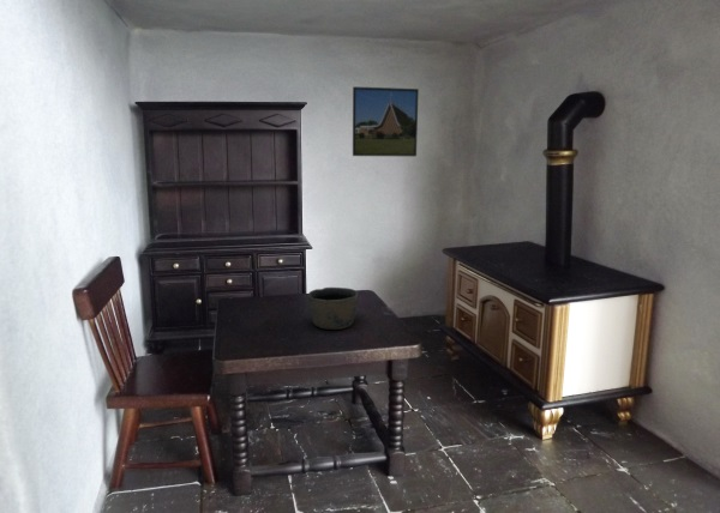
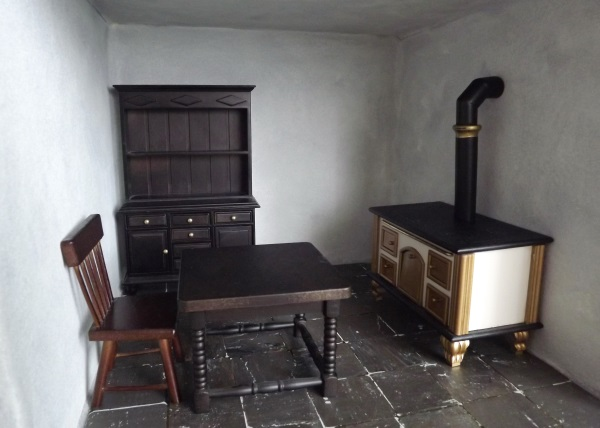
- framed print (385, 122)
- bowl (332, 308)
